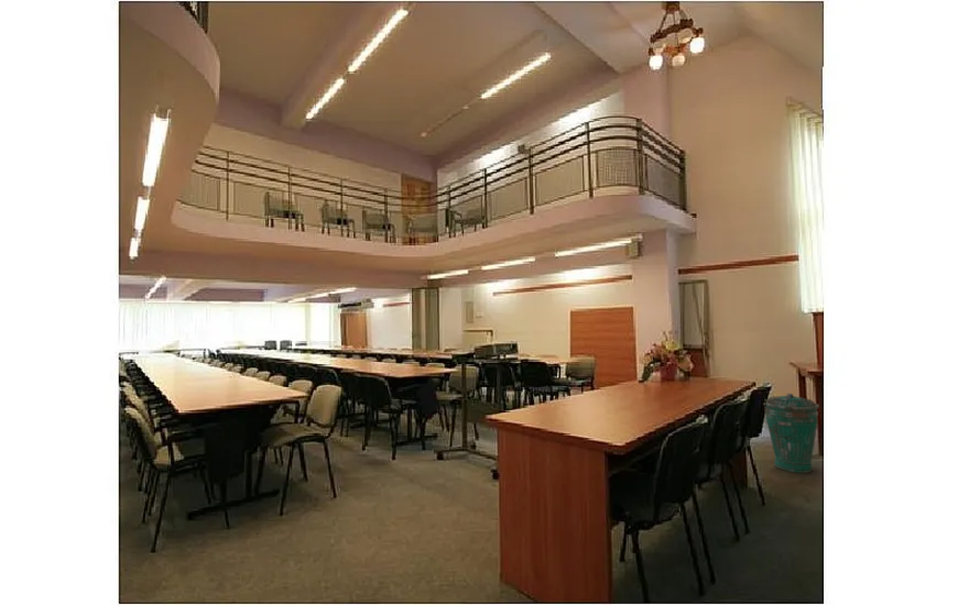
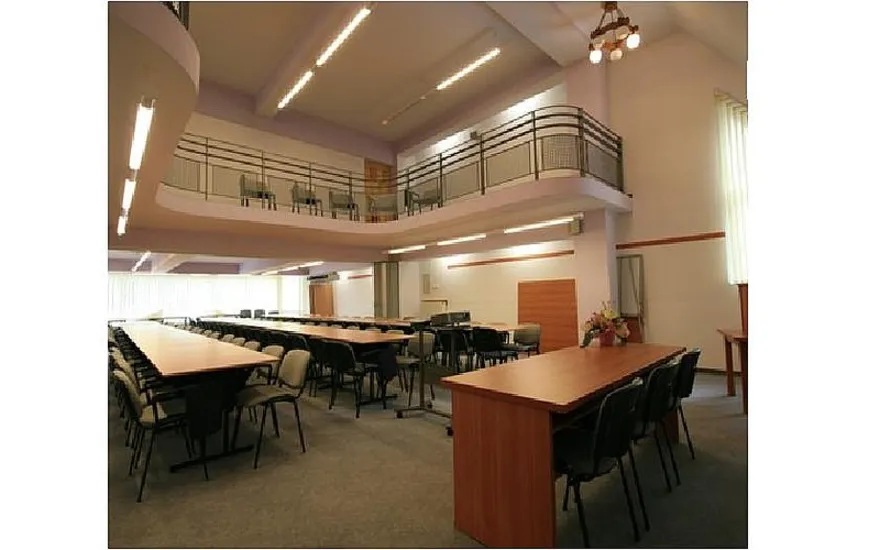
- trash can (791, 430)
